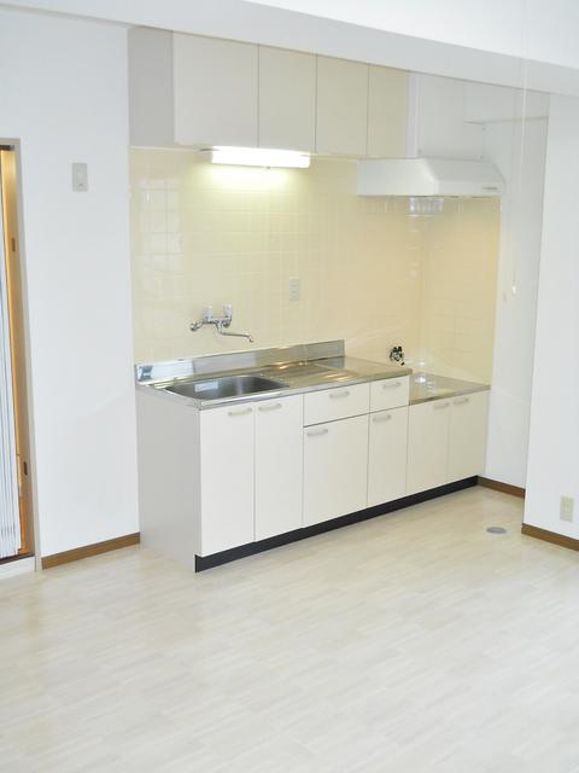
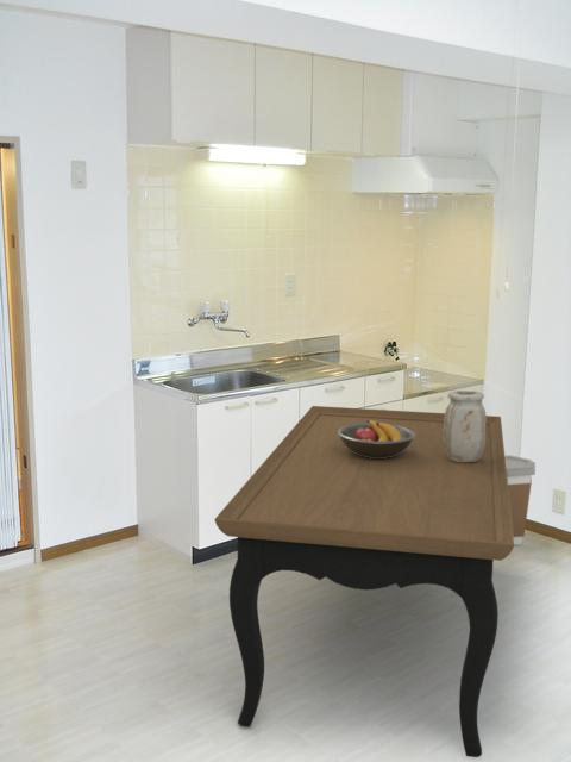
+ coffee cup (509, 500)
+ dining table (383, 545)
+ fruit bowl (376, 439)
+ vase (464, 425)
